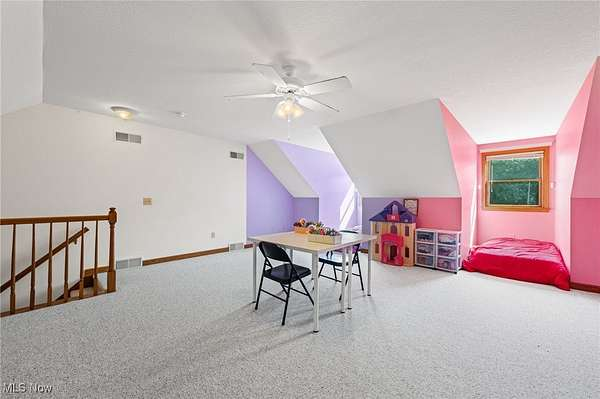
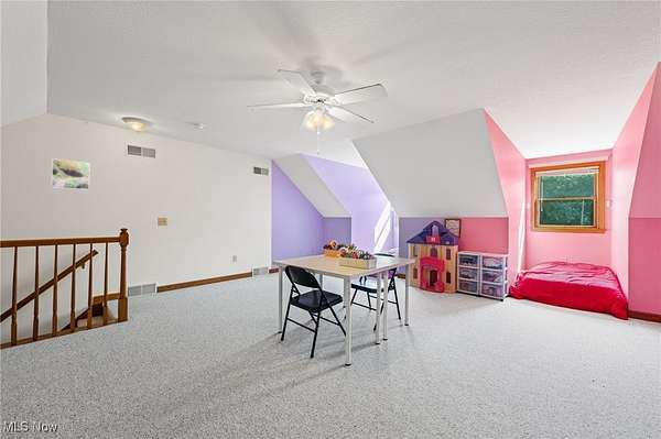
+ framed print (71, 175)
